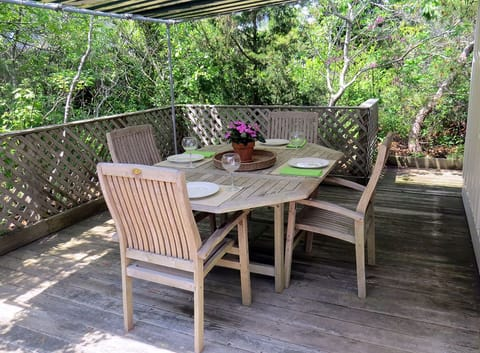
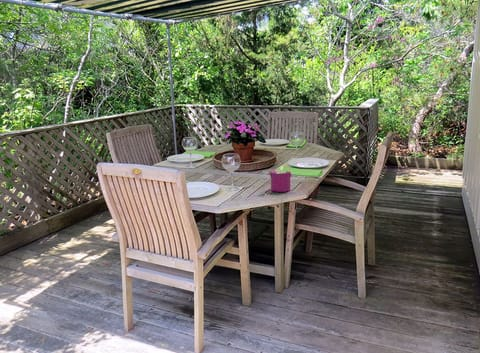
+ candle (280, 178)
